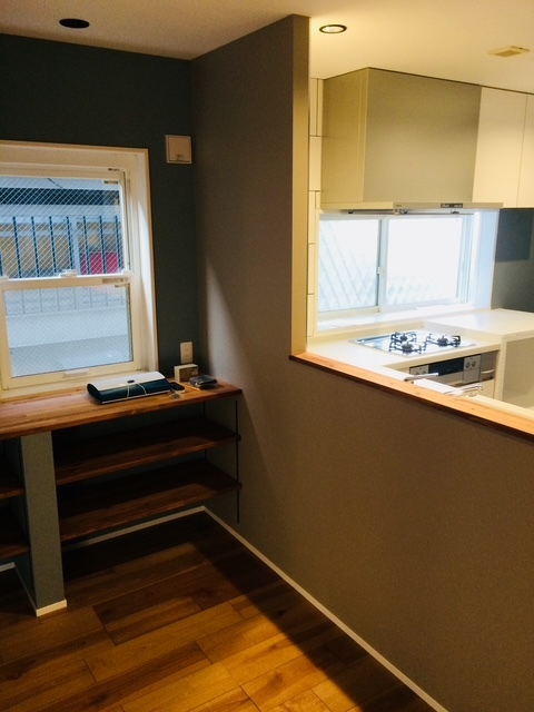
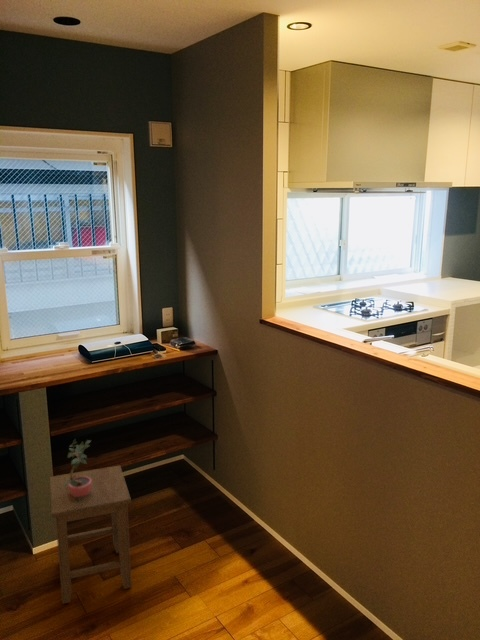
+ stool (91, 531)
+ potted plant (78, 464)
